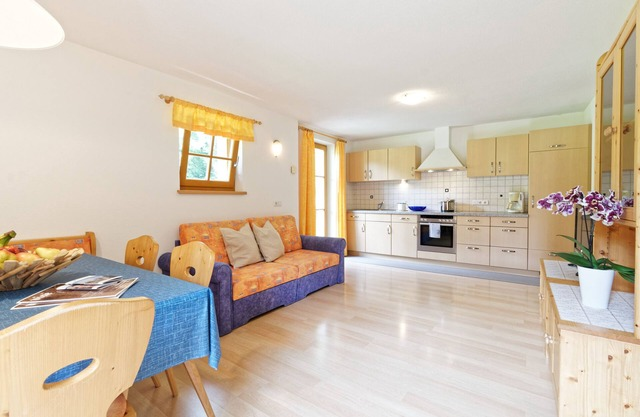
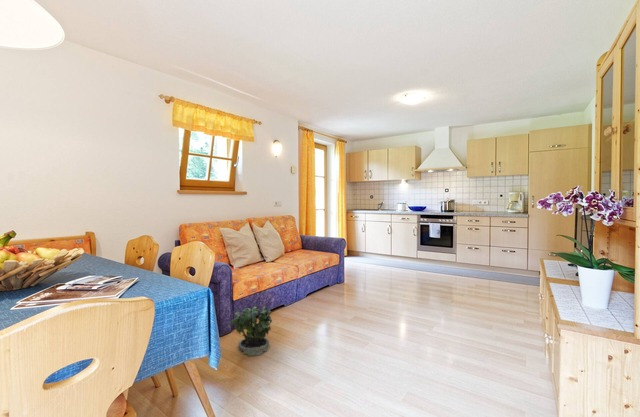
+ potted plant (252, 325)
